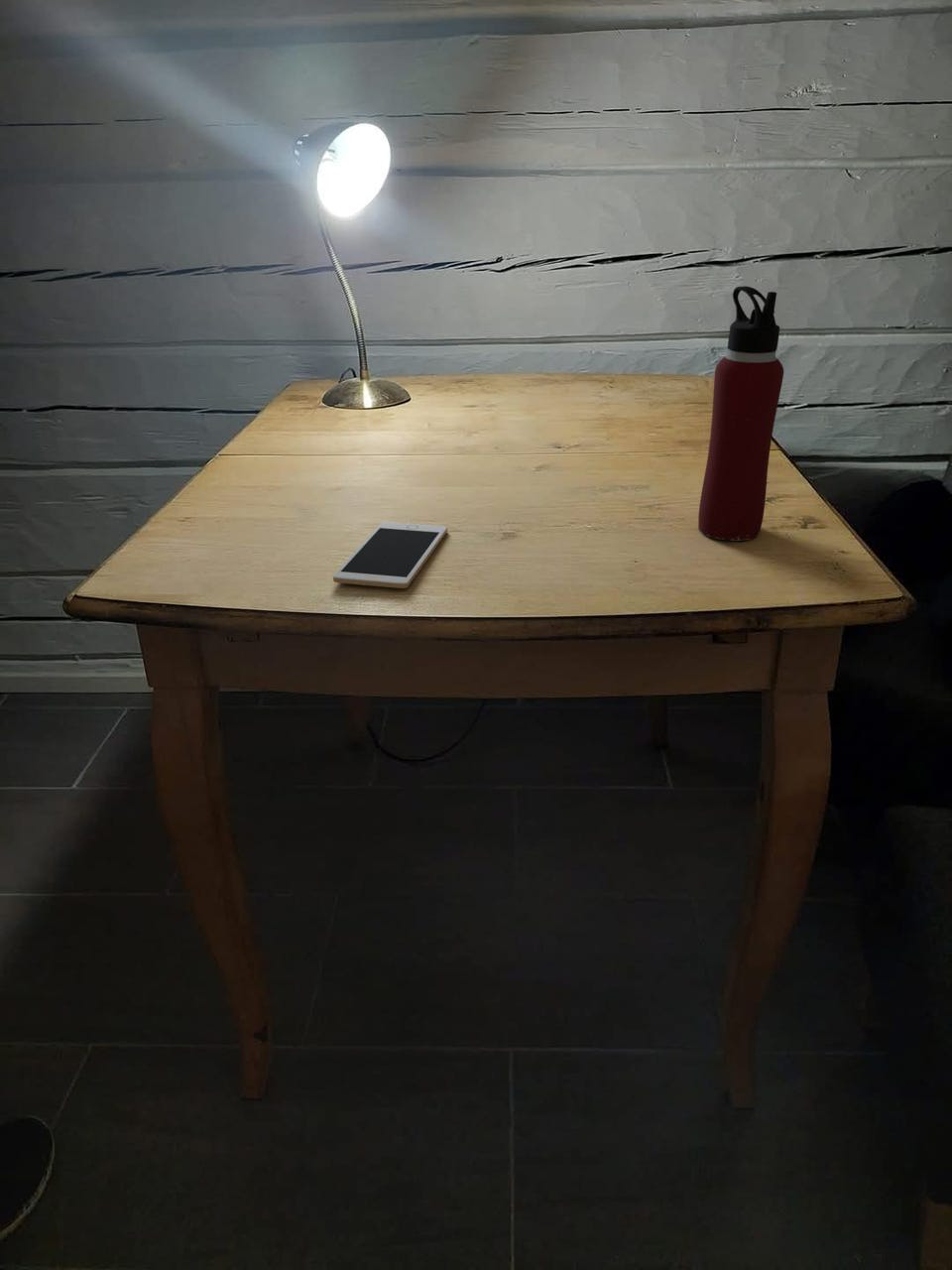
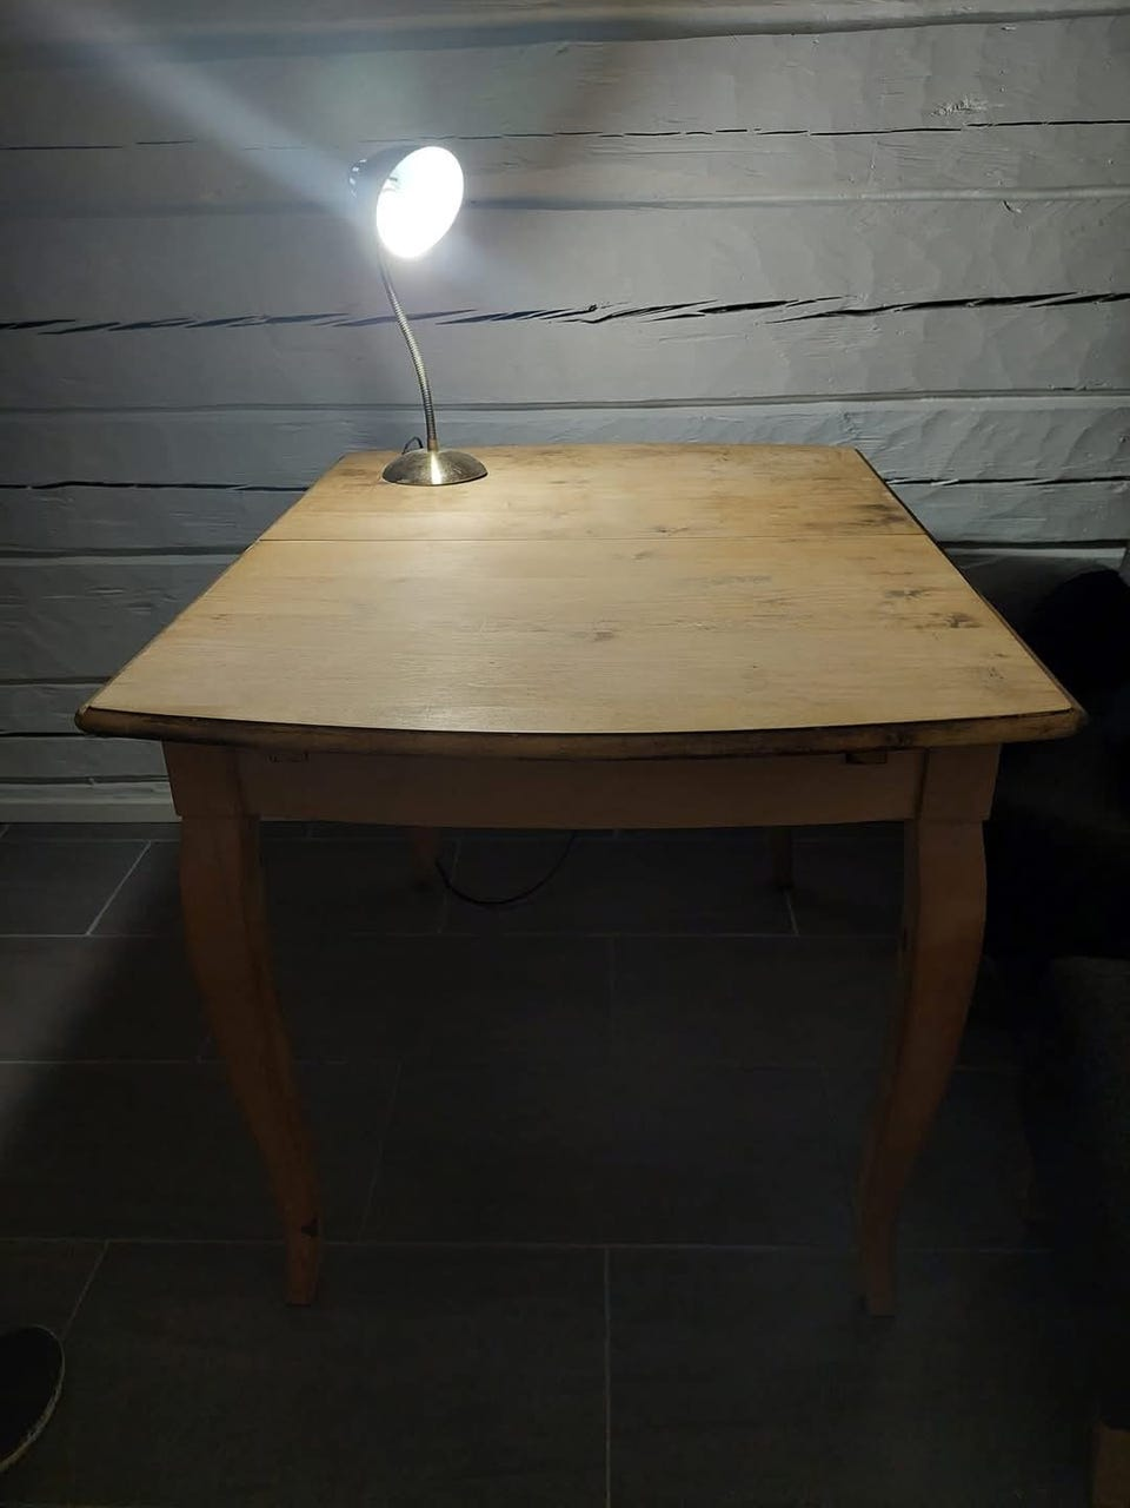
- water bottle (743, 416)
- cell phone (394, 553)
